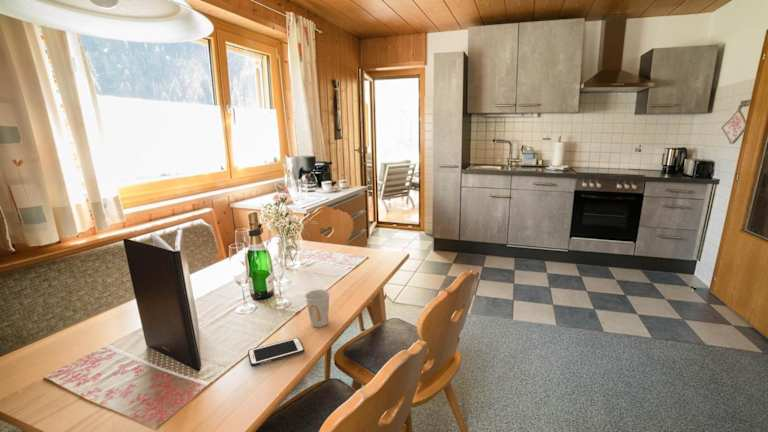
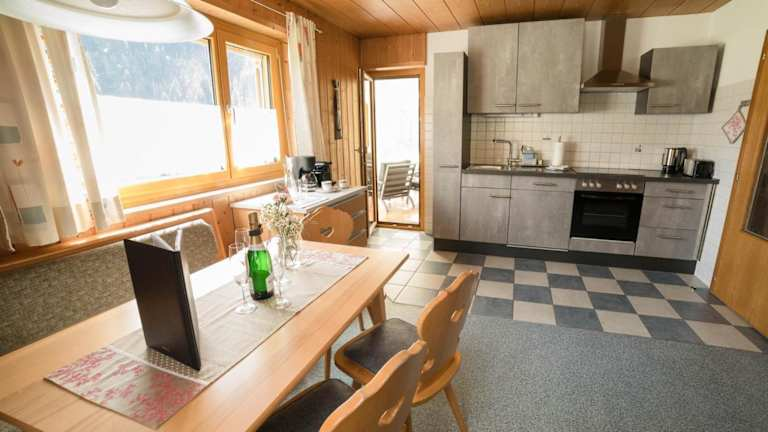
- cell phone (276, 351)
- cup (318, 308)
